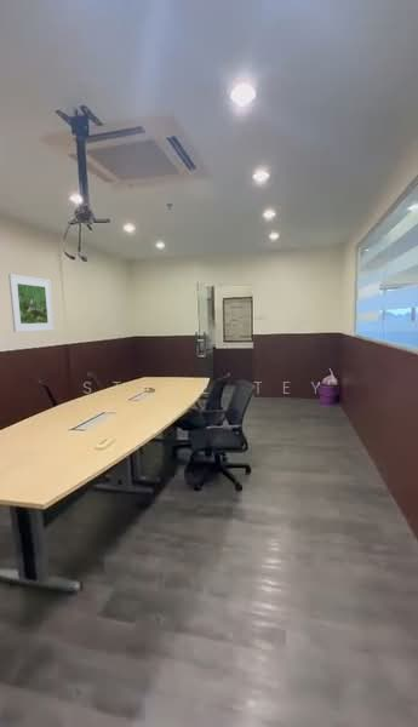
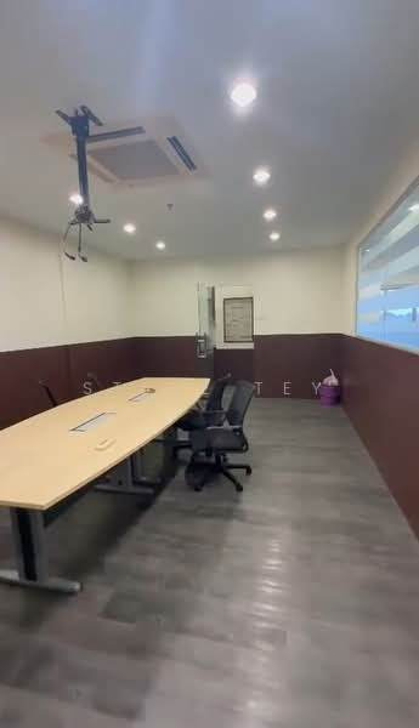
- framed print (33, 304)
